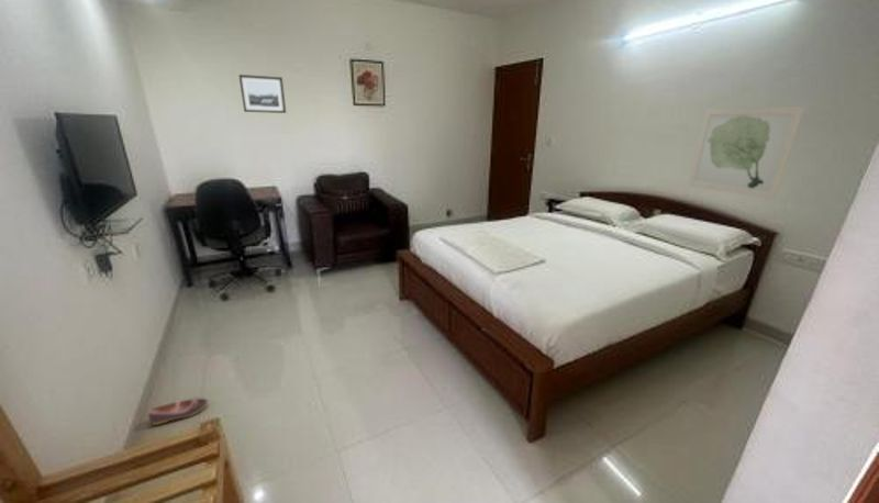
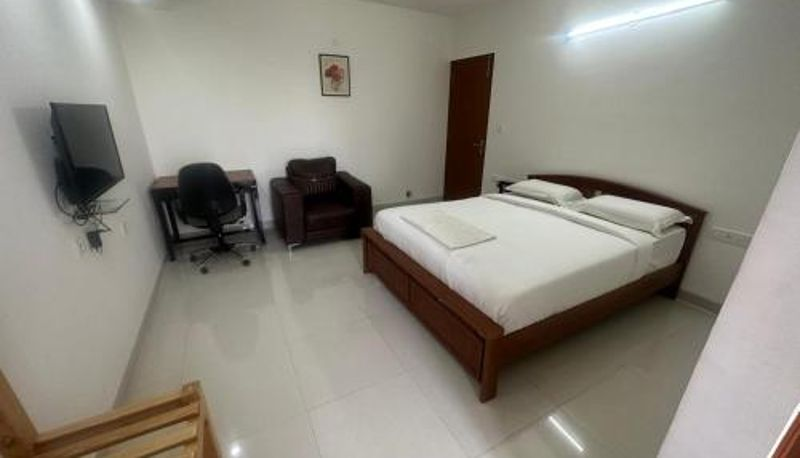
- wall art (738, 152)
- shoe (178, 407)
- wall art (263, 94)
